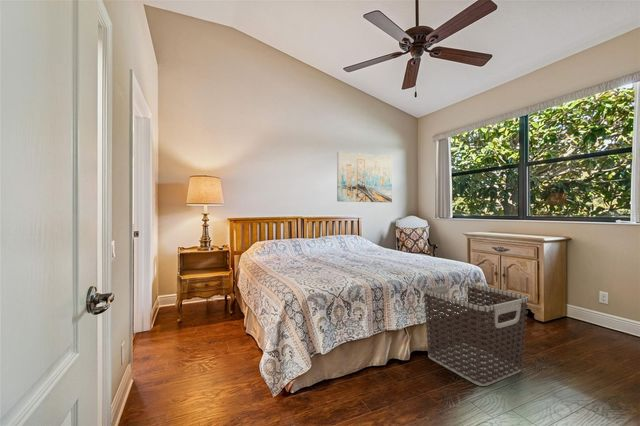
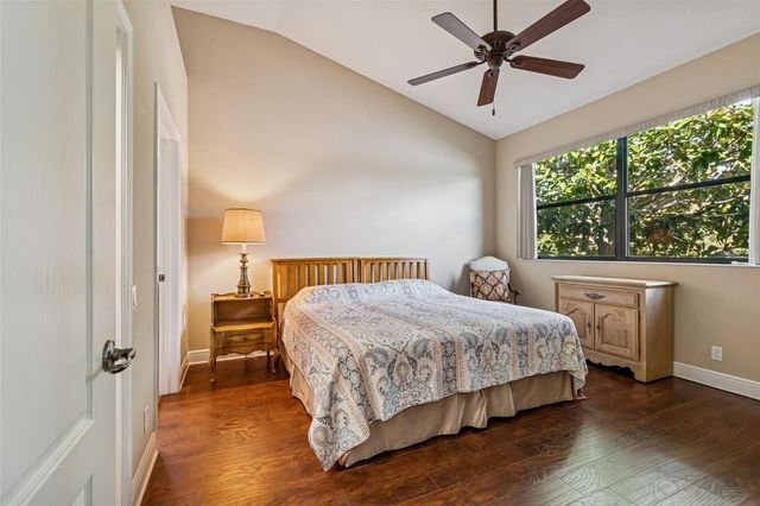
- clothes hamper (472, 327)
- wall art (365, 178)
